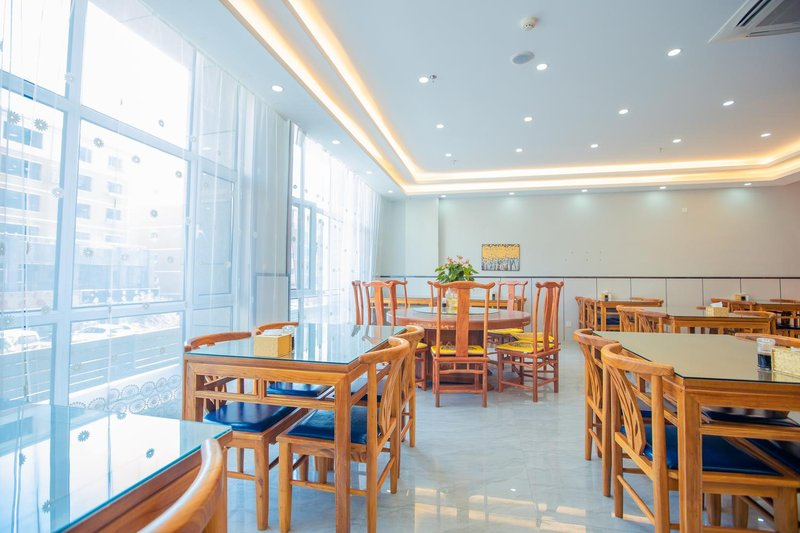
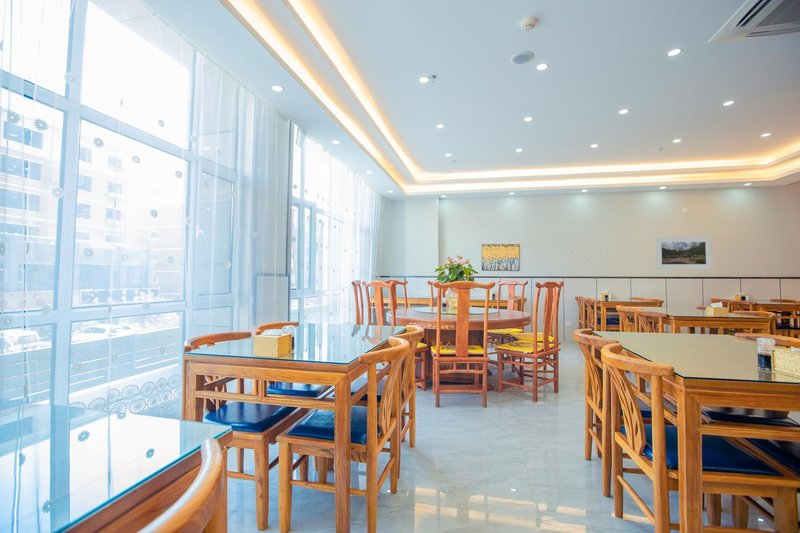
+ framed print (683, 253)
